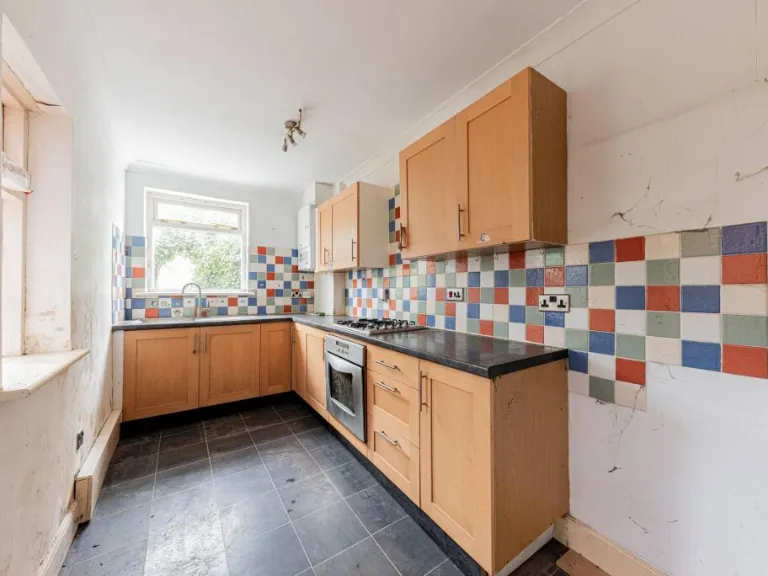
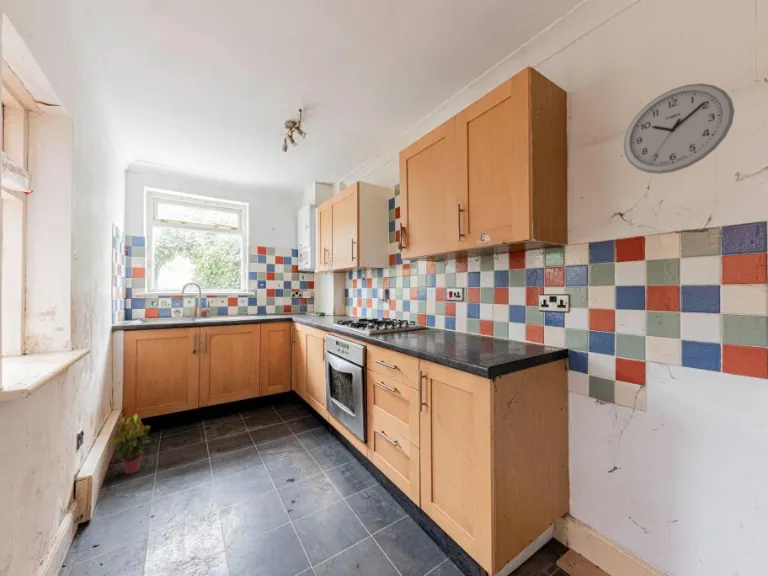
+ wall clock (672, 130)
+ potted plant (132, 442)
